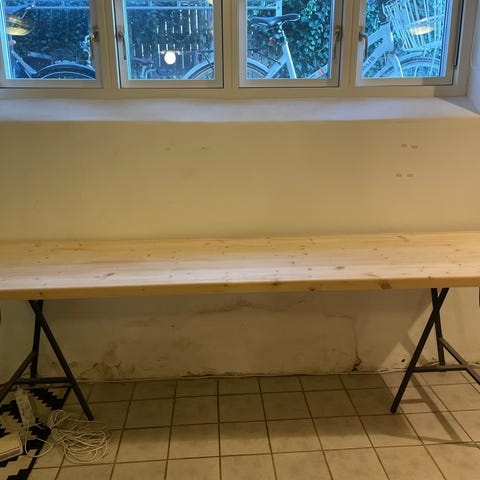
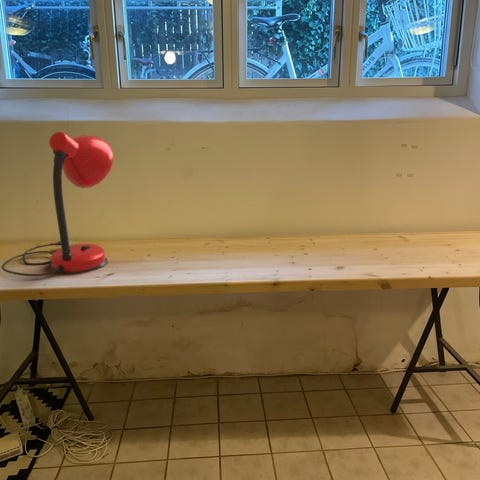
+ desk lamp (55, 198)
